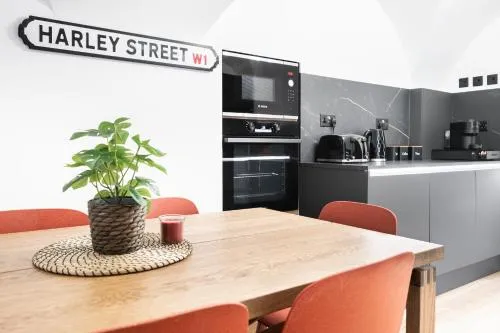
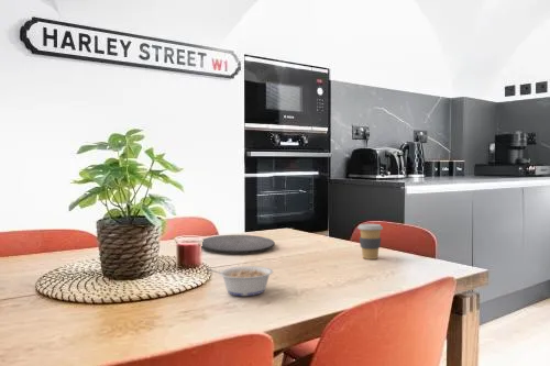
+ legume (244, 279)
+ coffee cup (370, 241)
+ plate (237, 243)
